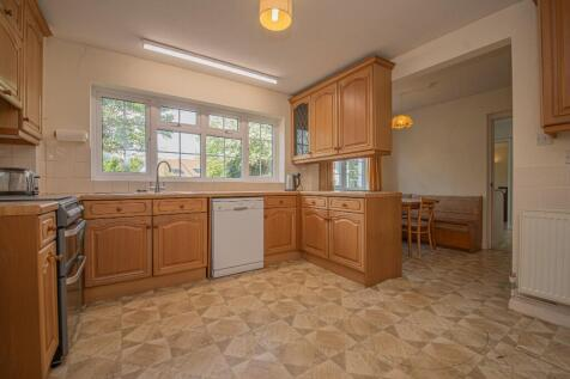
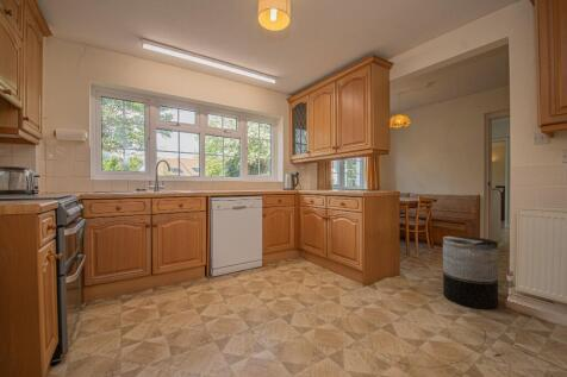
+ trash can (468, 269)
